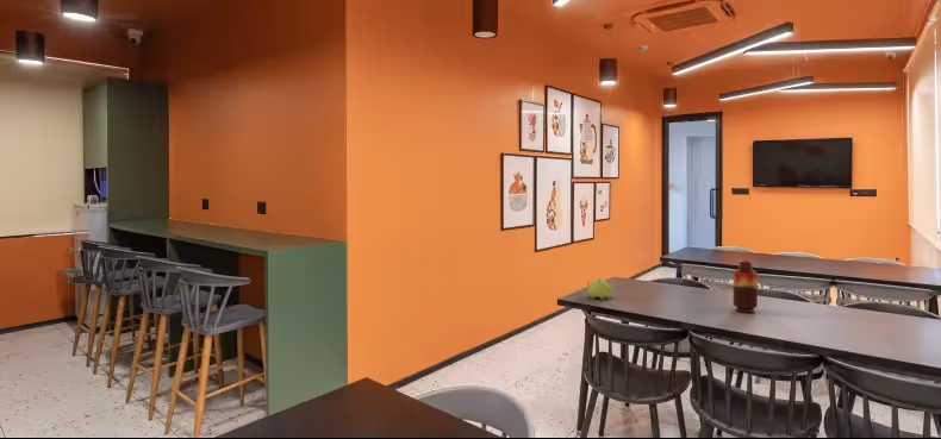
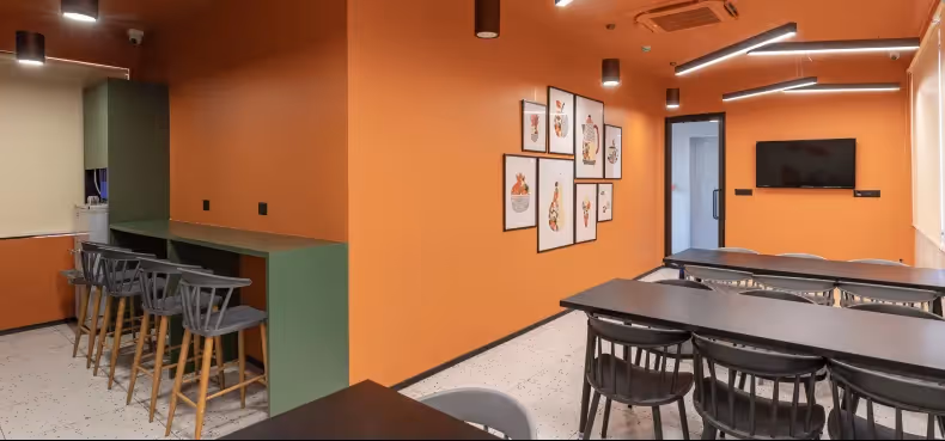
- vase (744, 286)
- teapot (600, 288)
